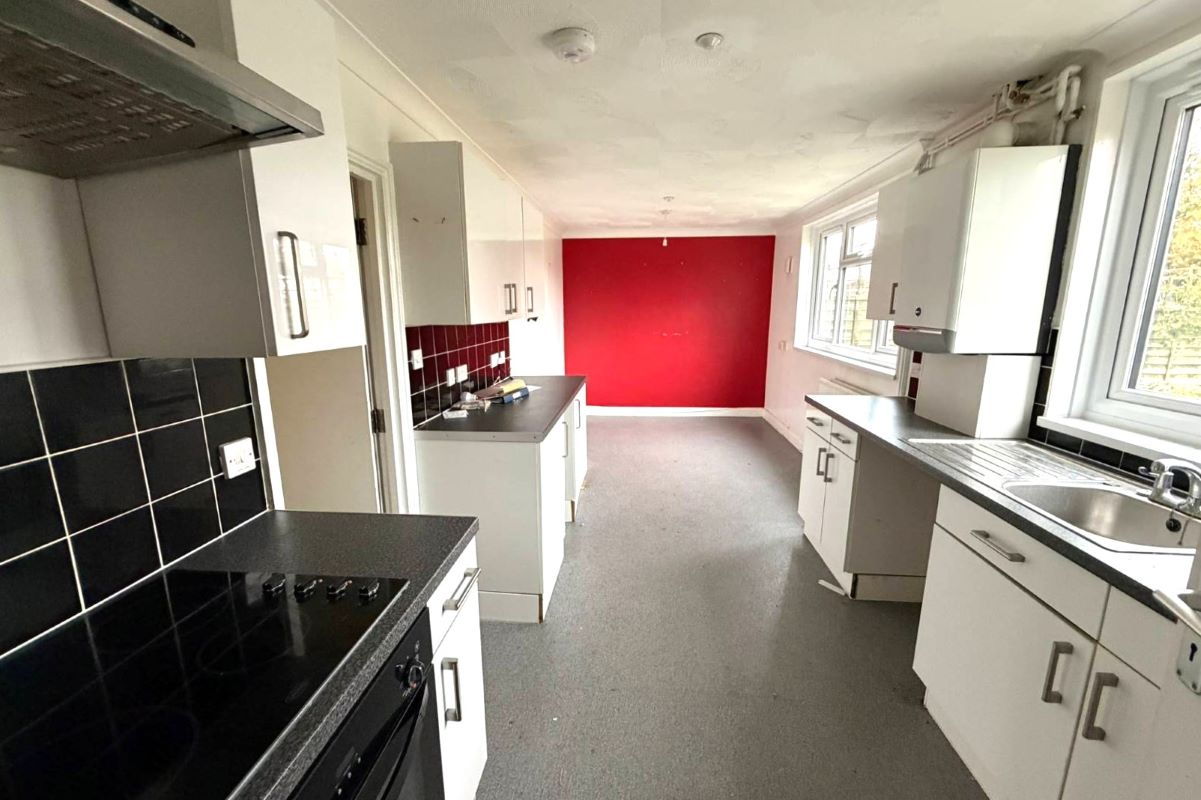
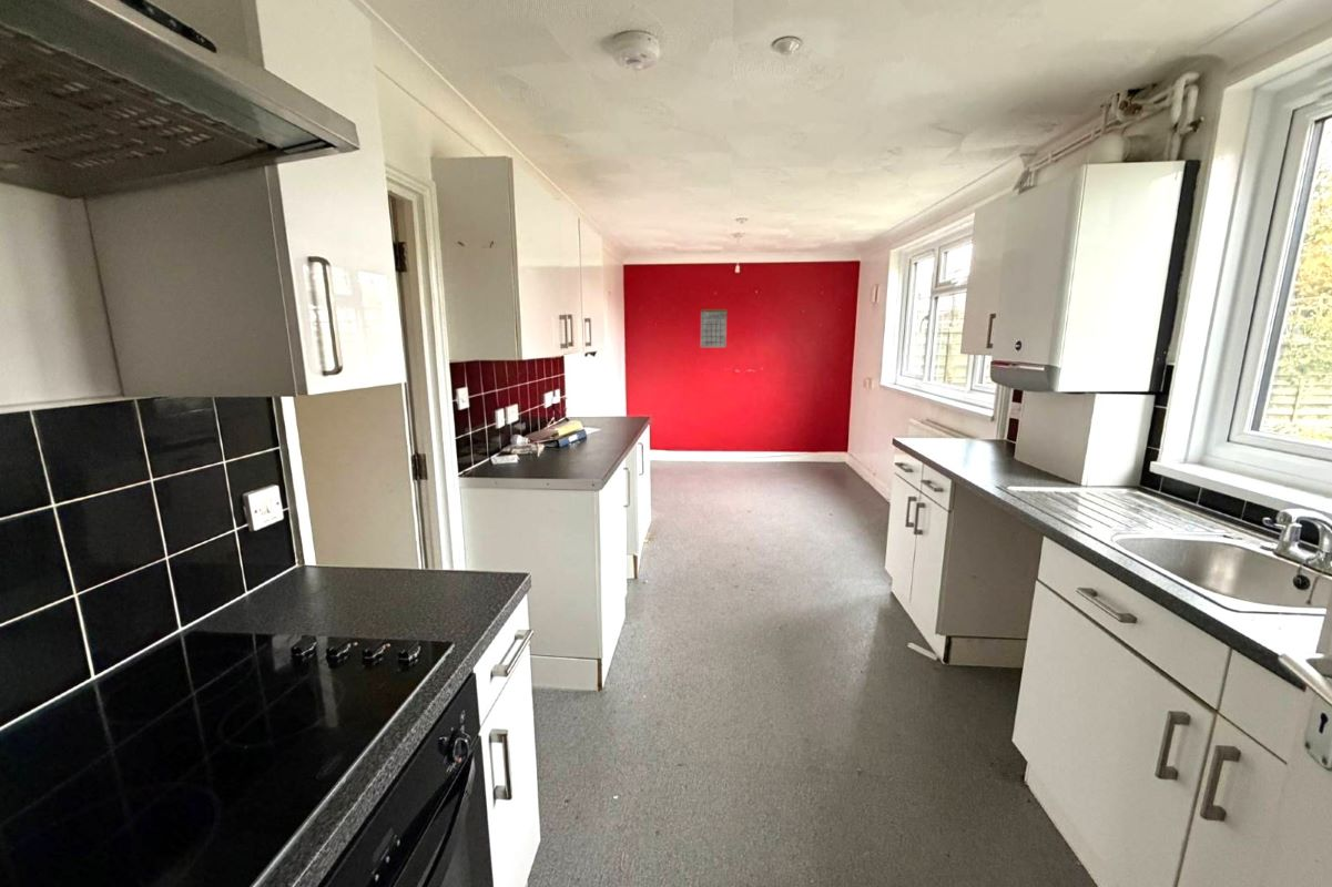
+ calendar (713, 324)
